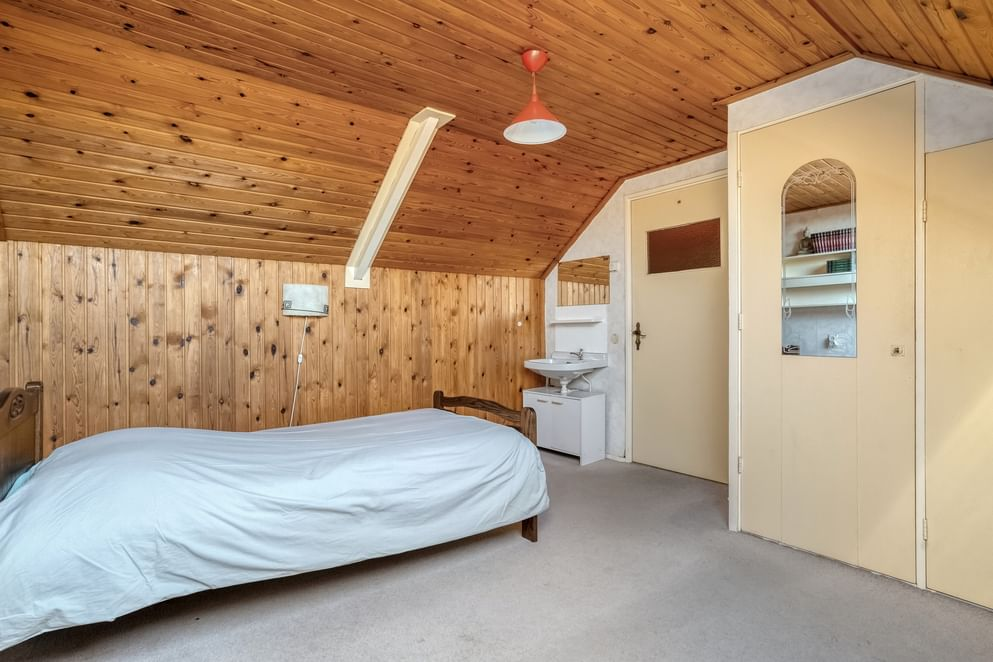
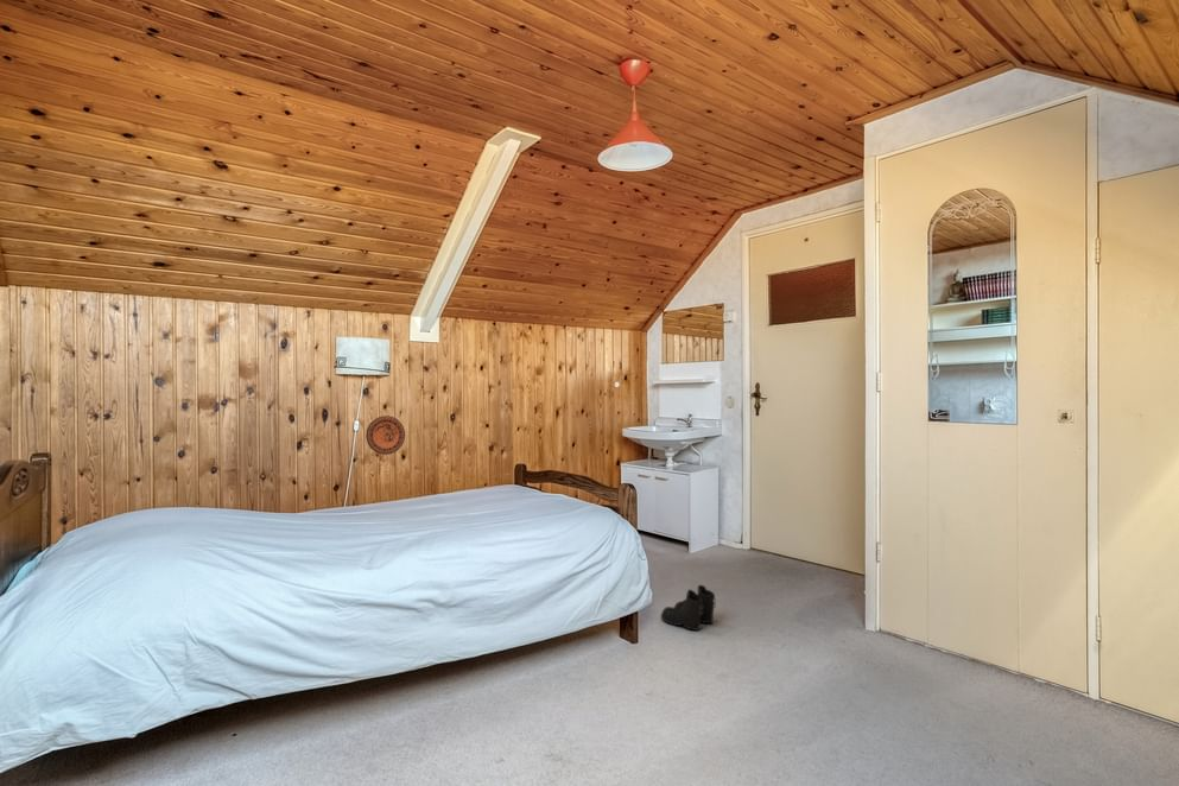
+ decorative plate (385, 435)
+ boots (687, 603)
